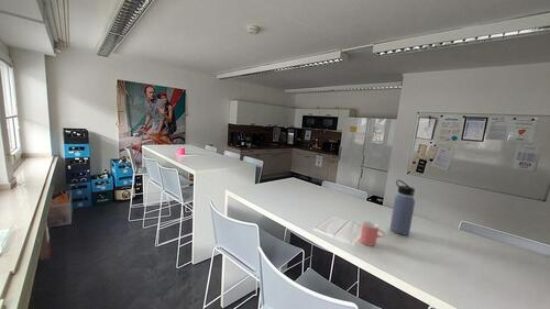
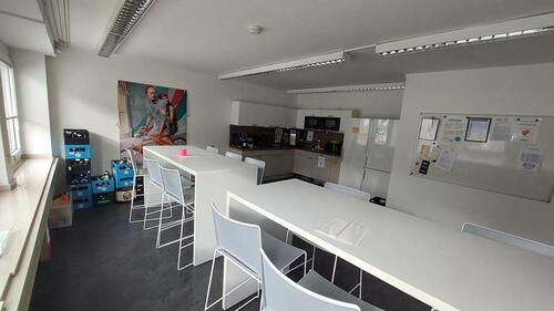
- cup (372, 234)
- water bottle (403, 206)
